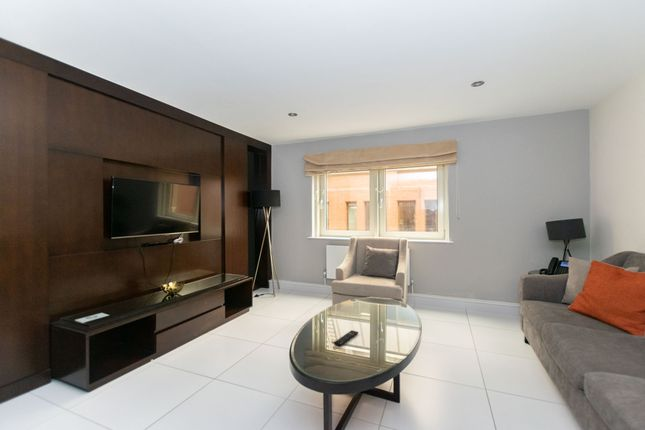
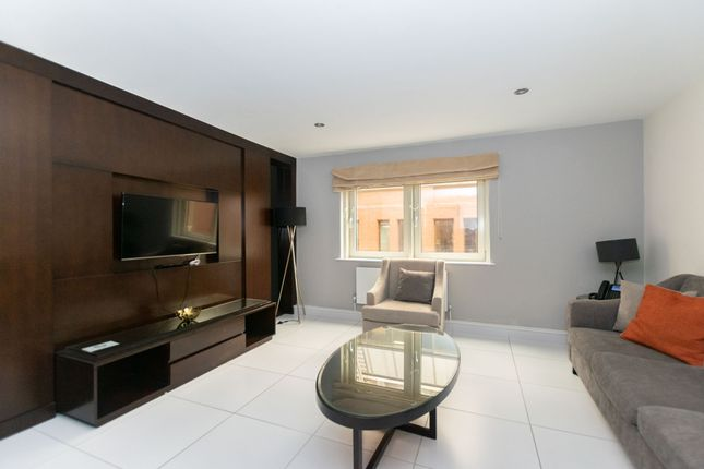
- remote control (346, 338)
